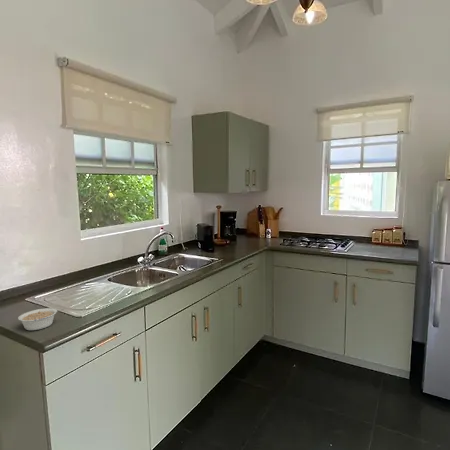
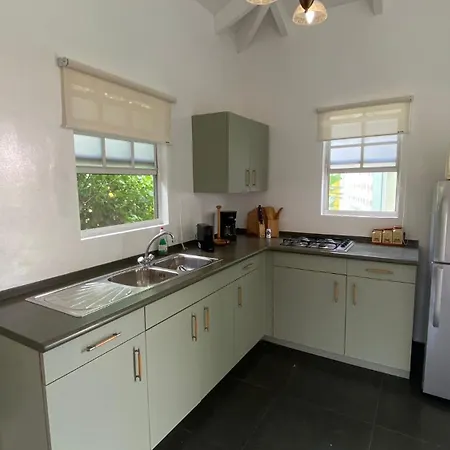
- legume (39, 318)
